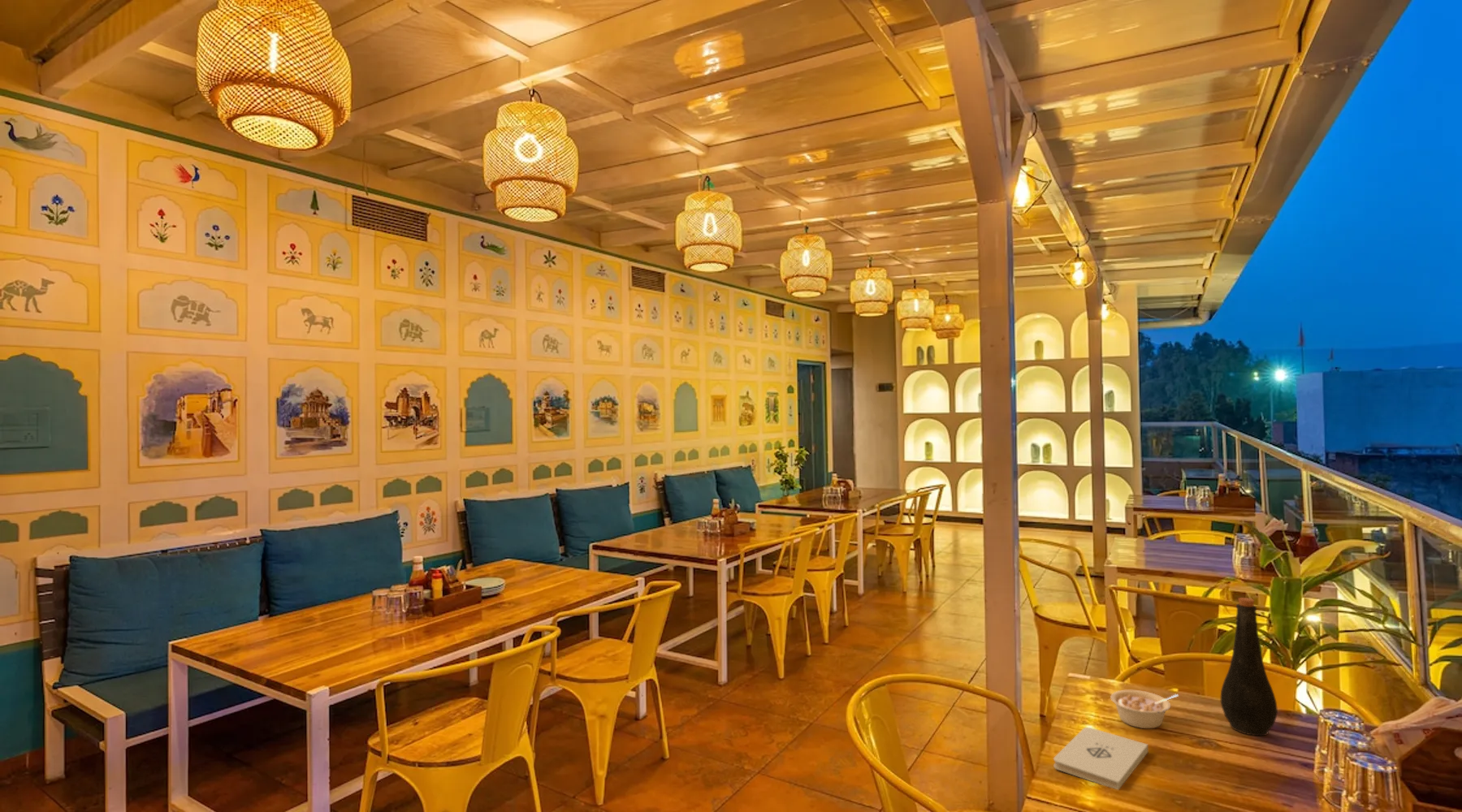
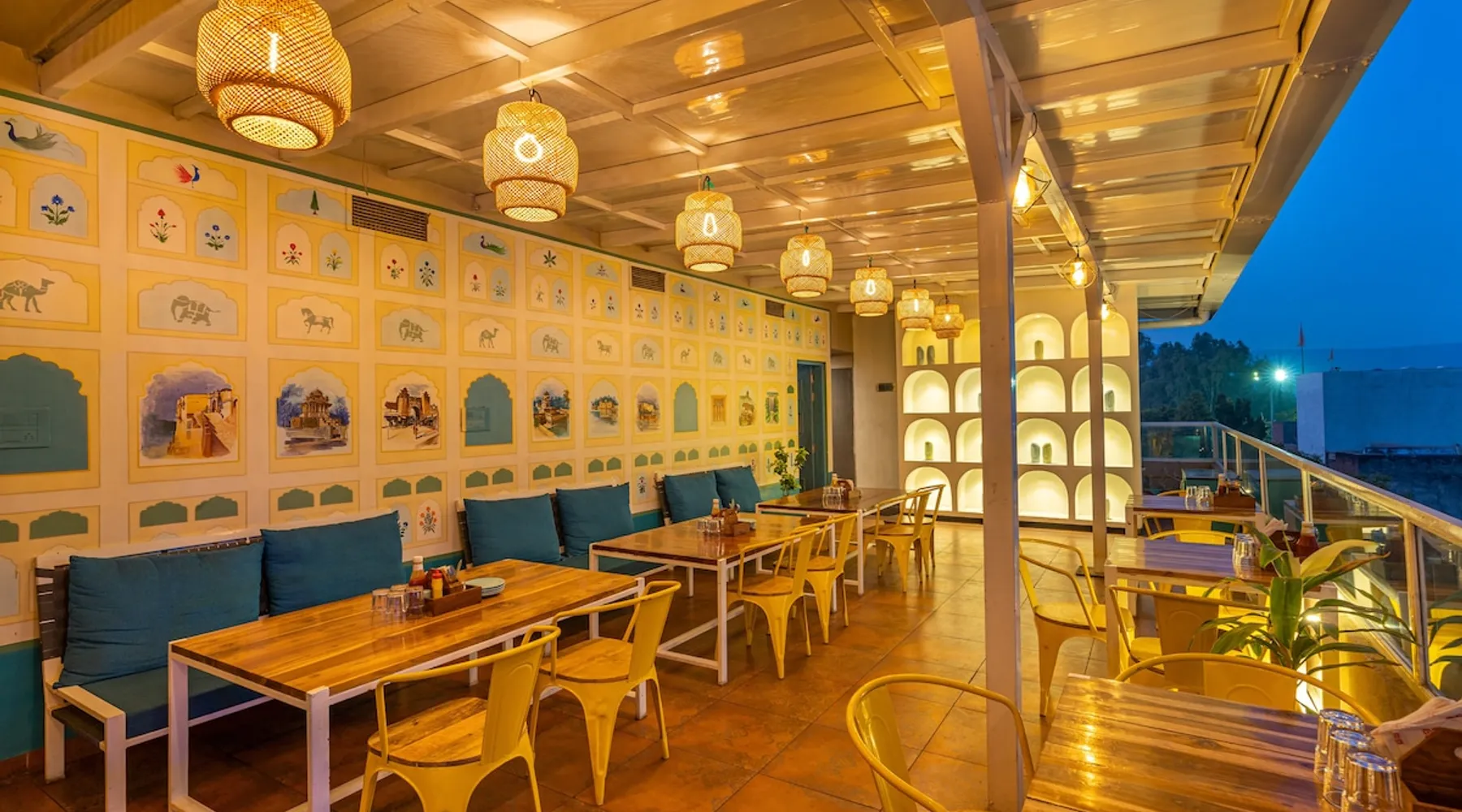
- bottle (1247, 663)
- legume (1141, 707)
- notepad (1101, 755)
